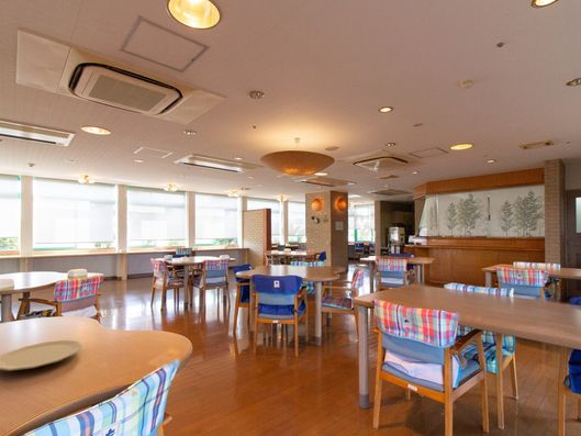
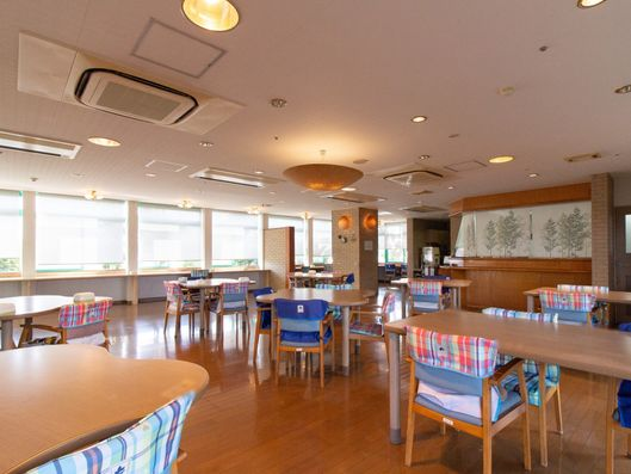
- plate (40, 356)
